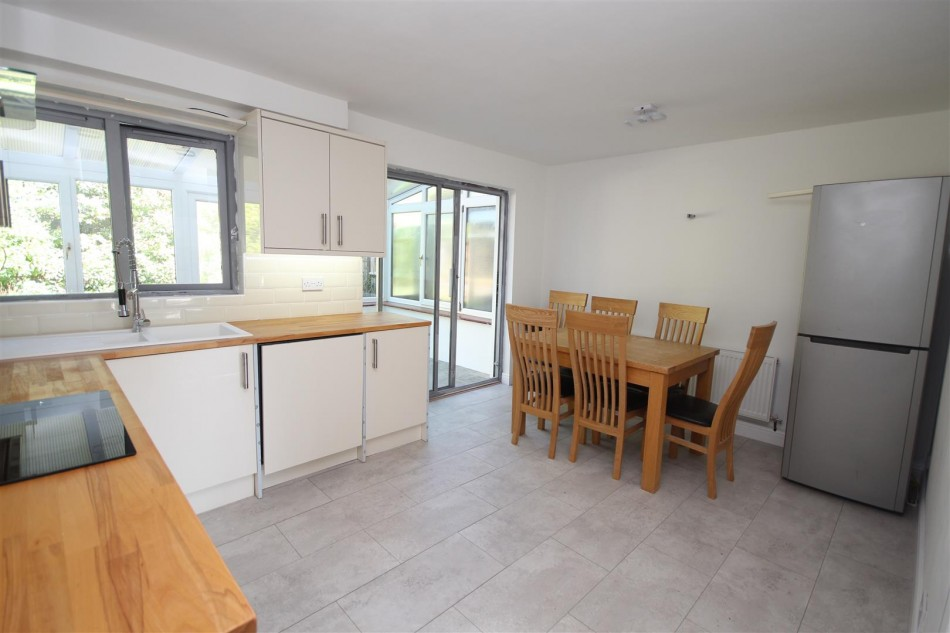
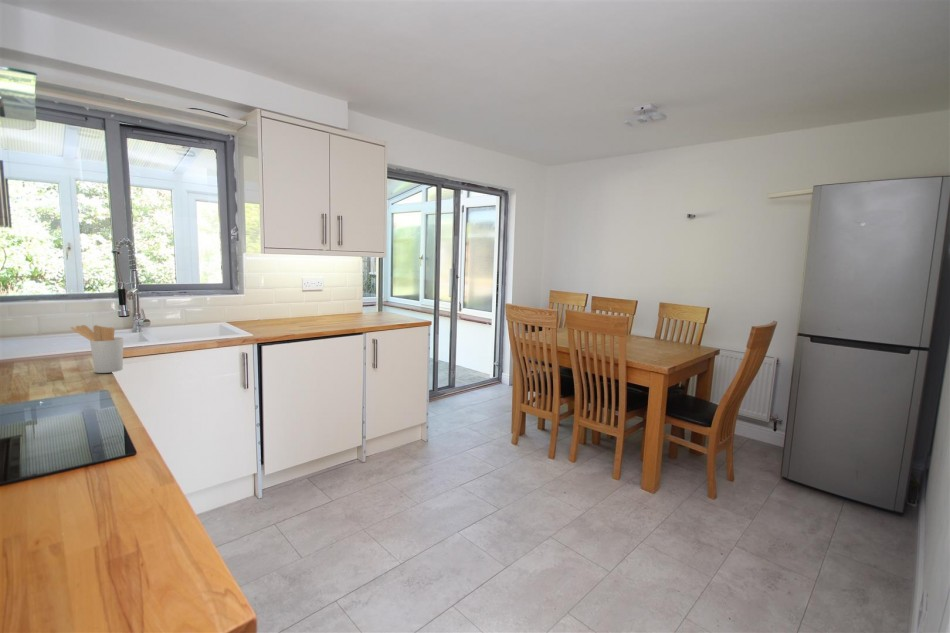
+ utensil holder (99, 347)
